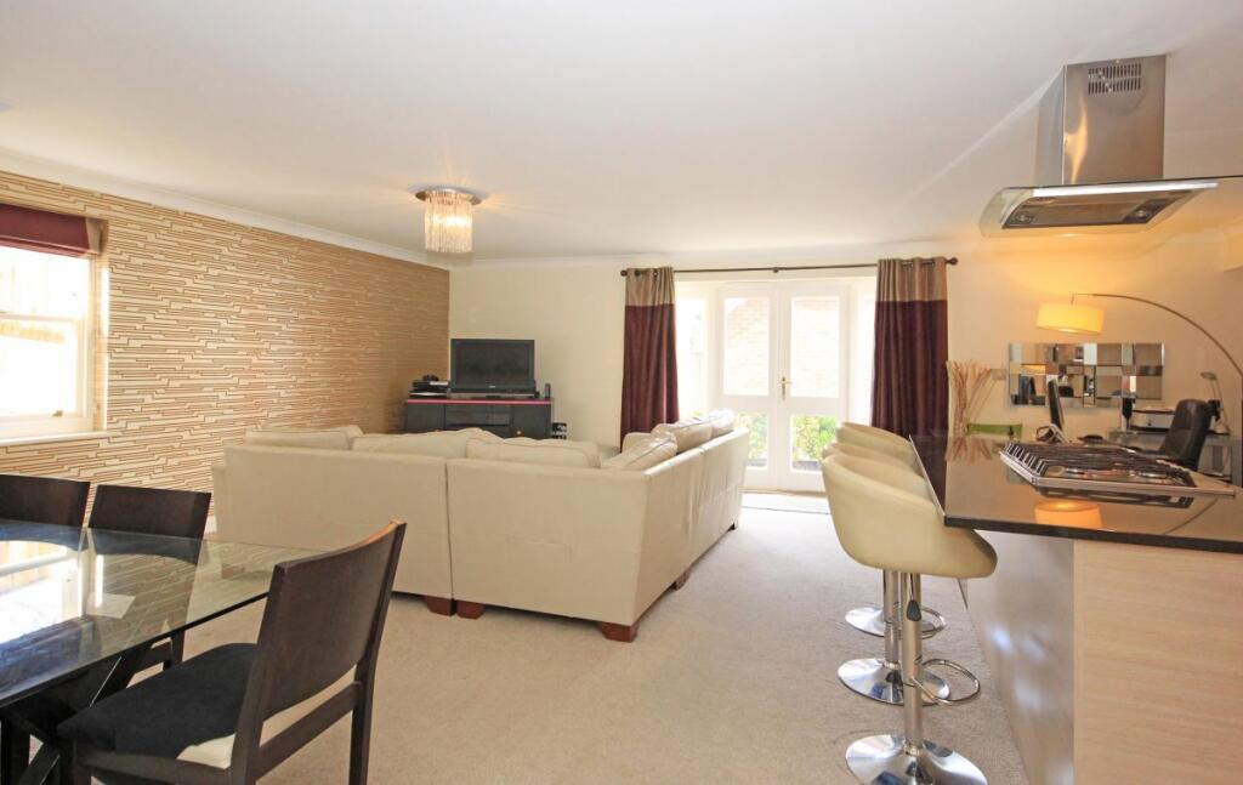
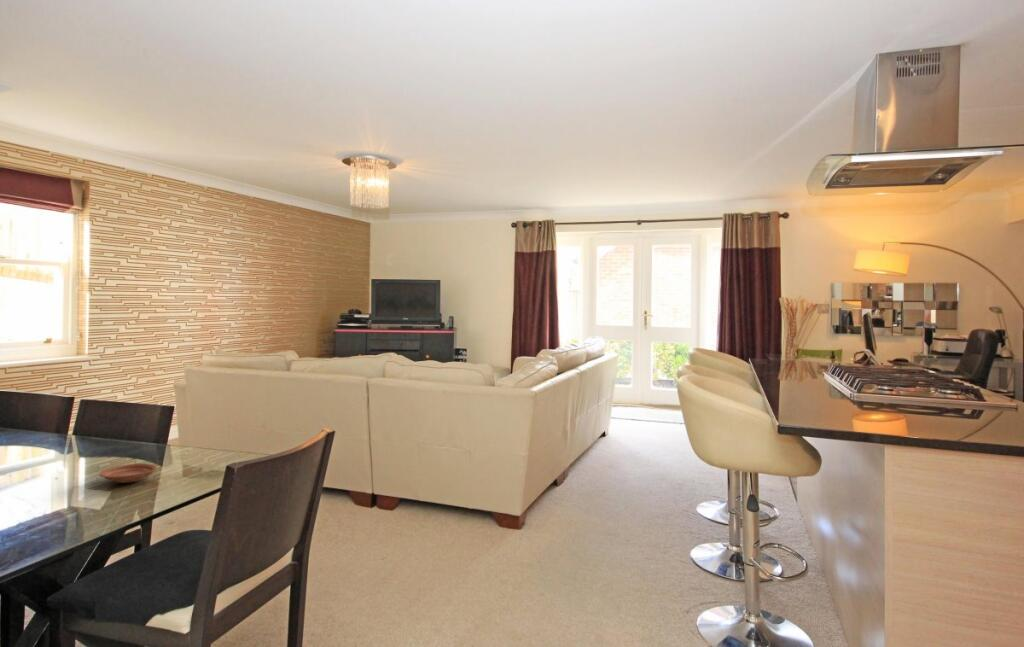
+ plate (128, 475)
